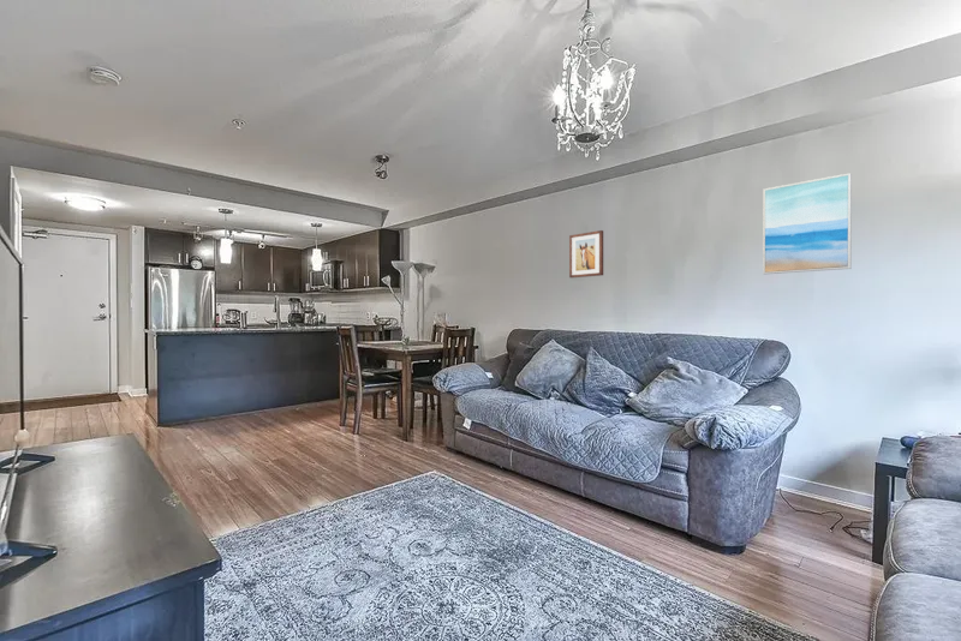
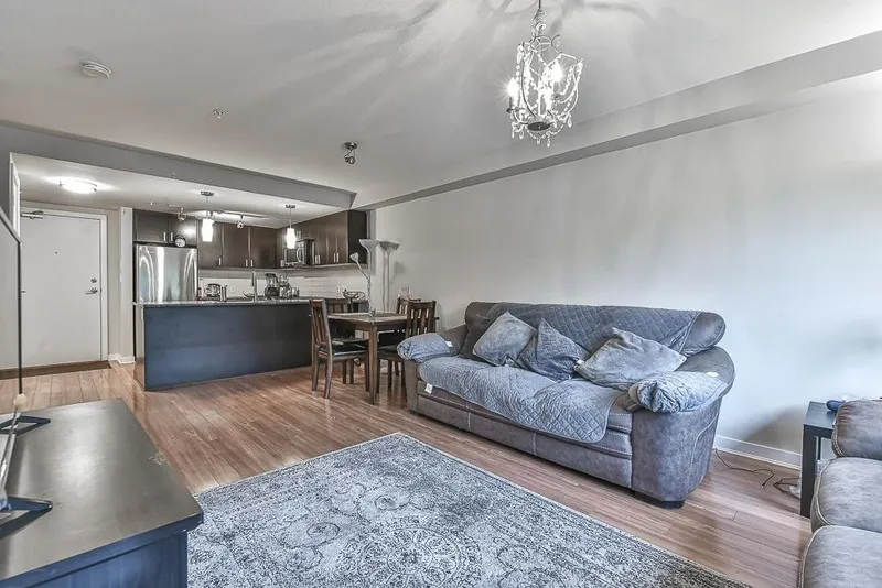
- wall art (805, 226)
- wall art (585, 254)
